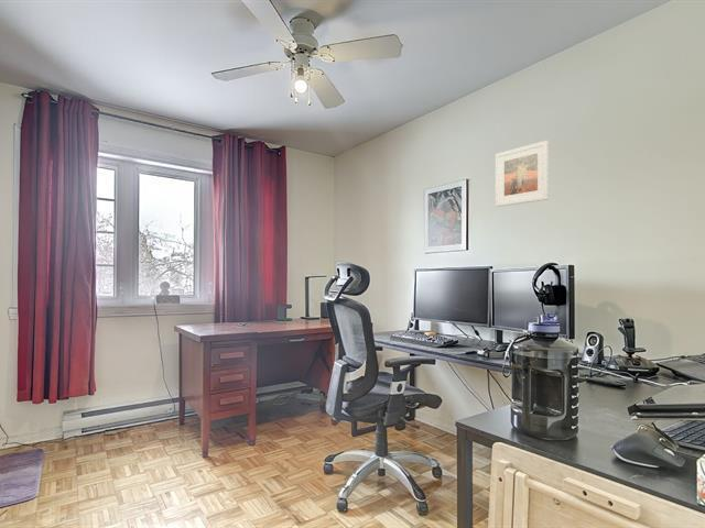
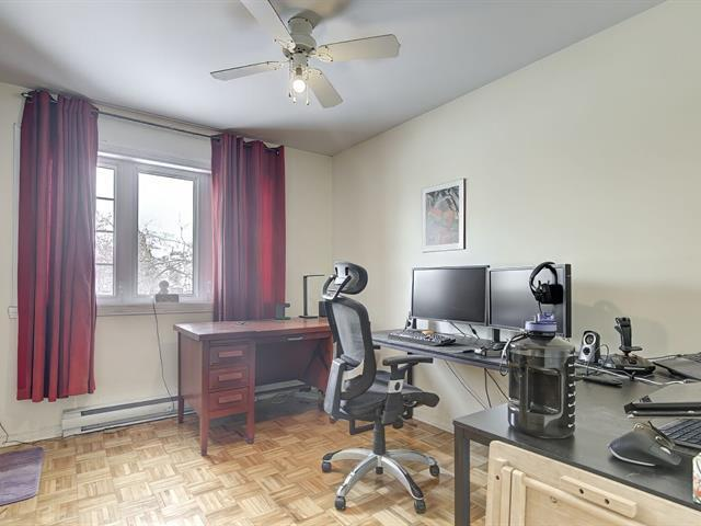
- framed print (520, 175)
